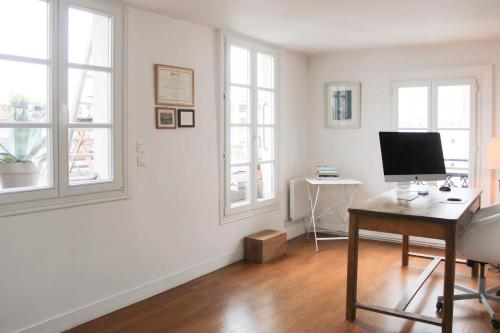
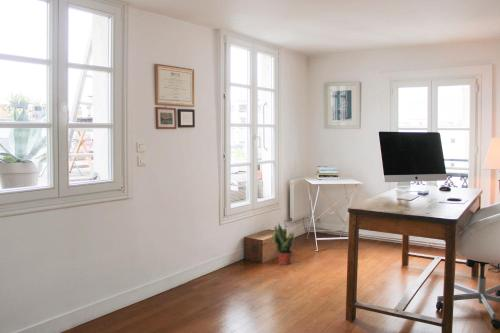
+ potted plant (286, 242)
